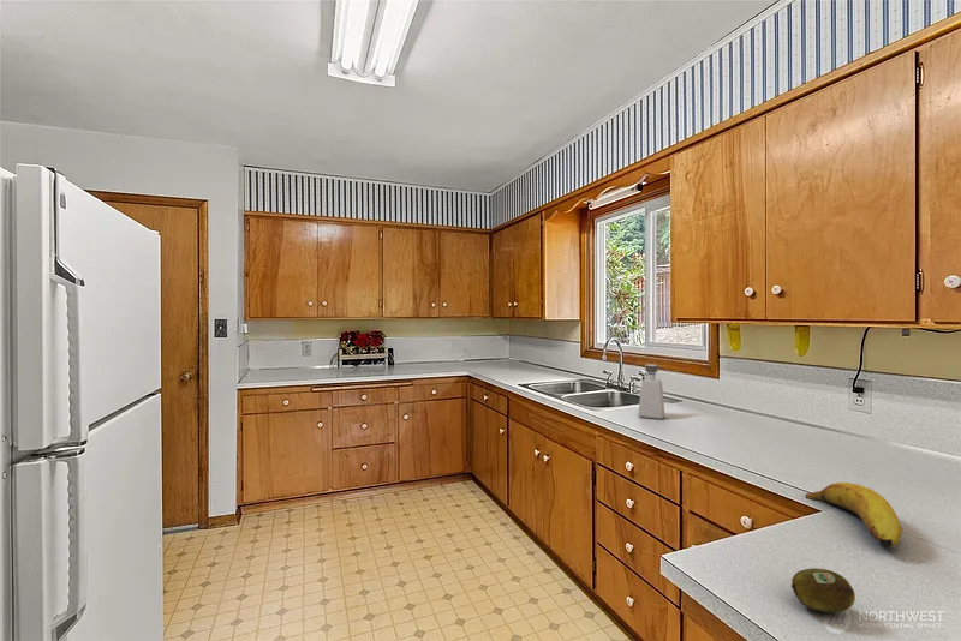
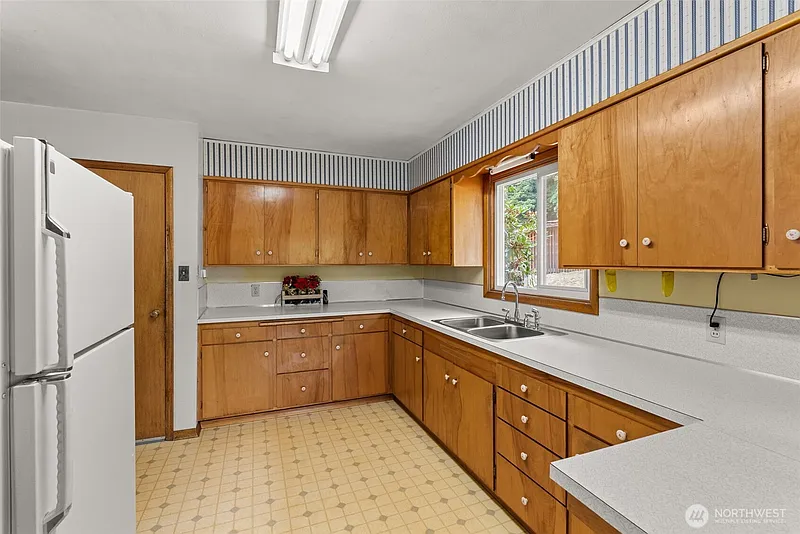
- fruit (822, 589)
- soap dispenser (651, 390)
- fruit (846, 505)
